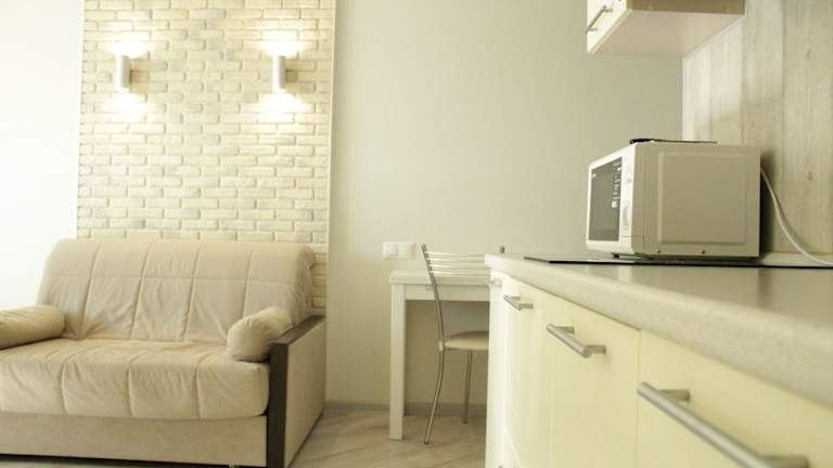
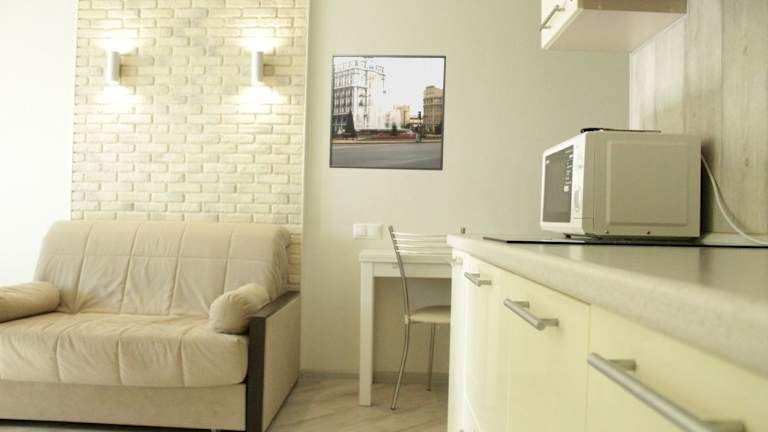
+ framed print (387, 112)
